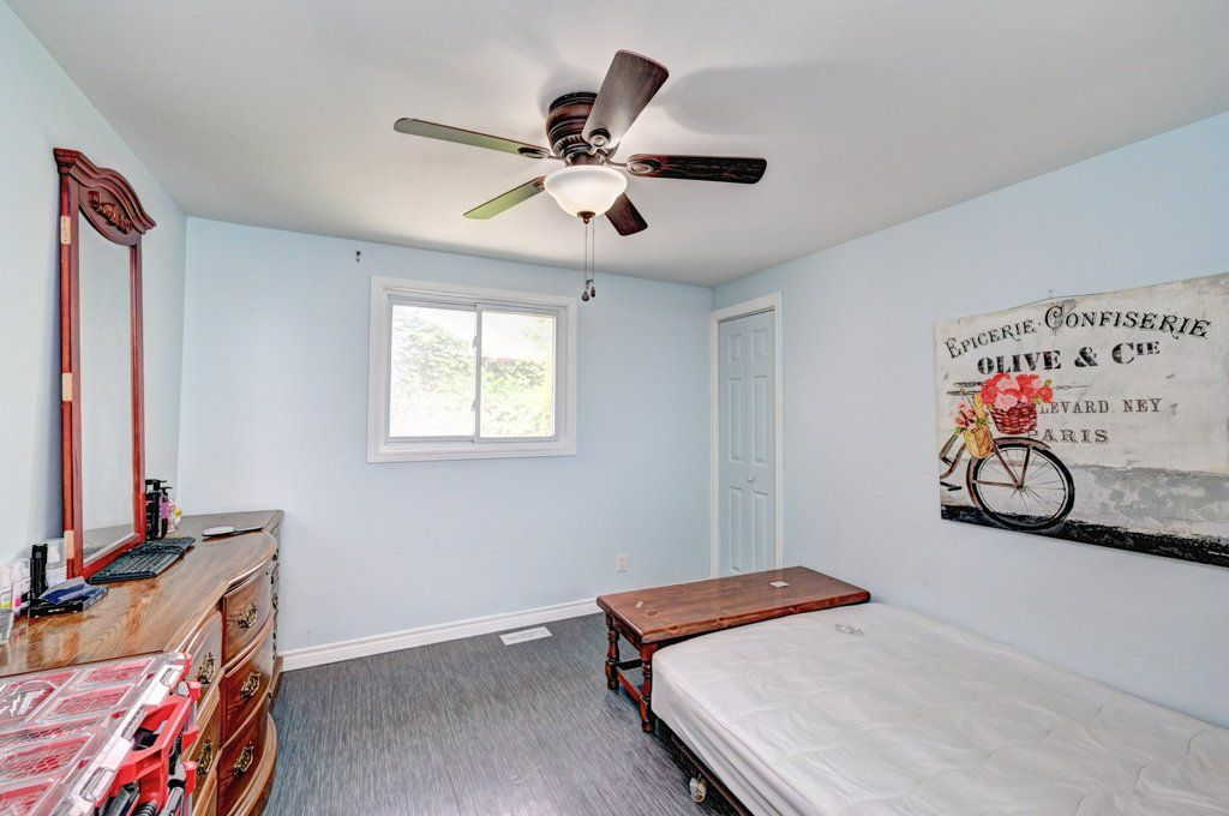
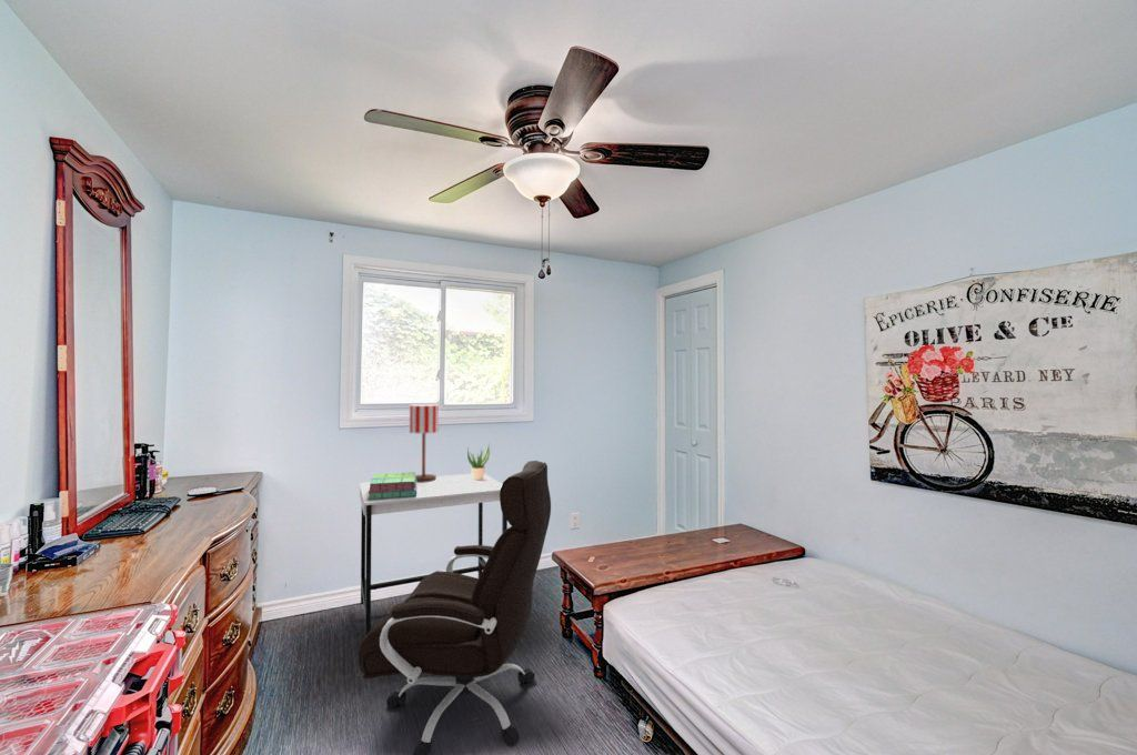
+ potted plant (479, 460)
+ stack of books (393, 484)
+ desk (425, 575)
+ table lamp (423, 442)
+ office chair (460, 584)
